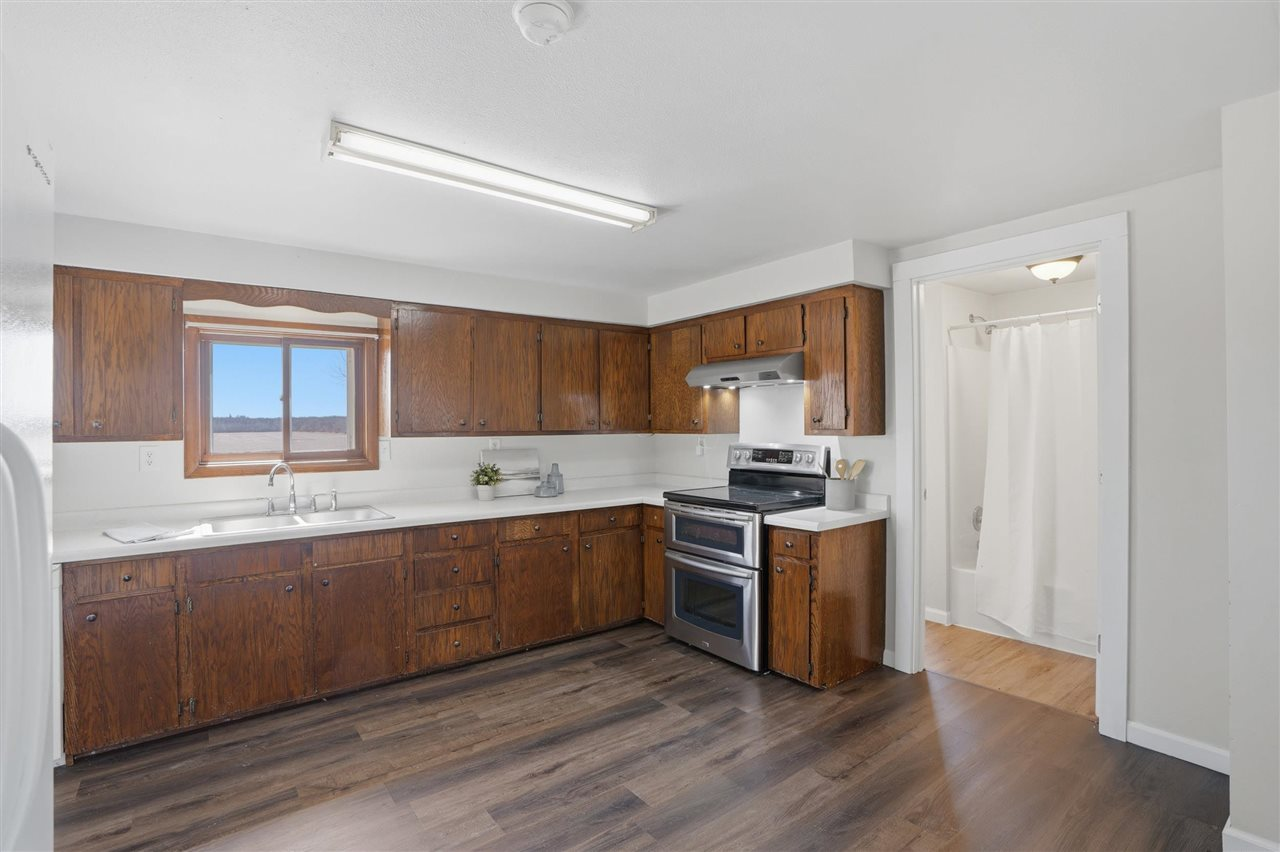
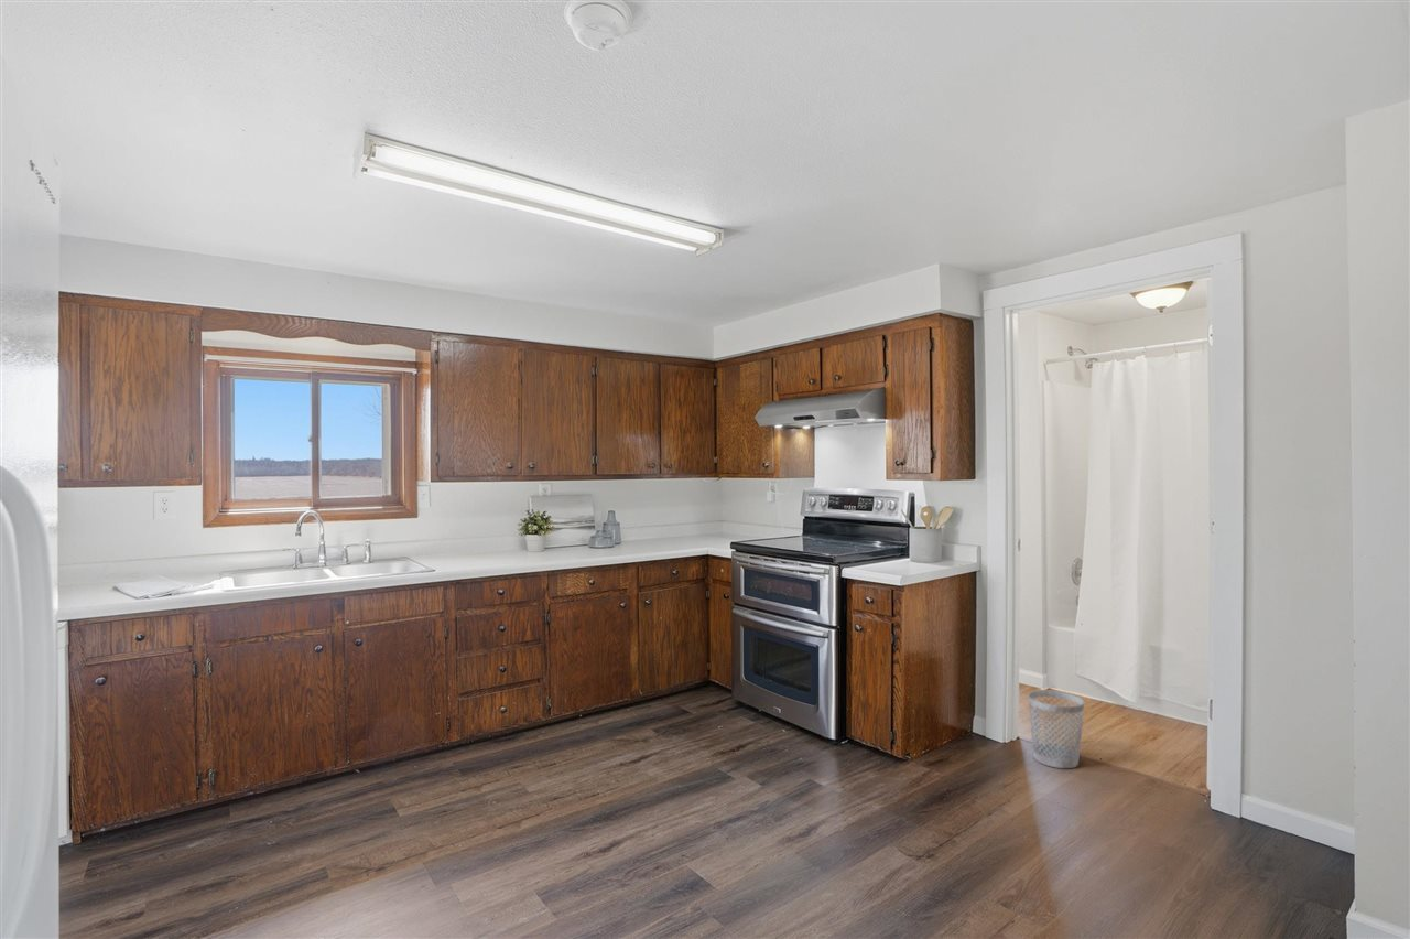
+ wastebasket (1055, 728)
